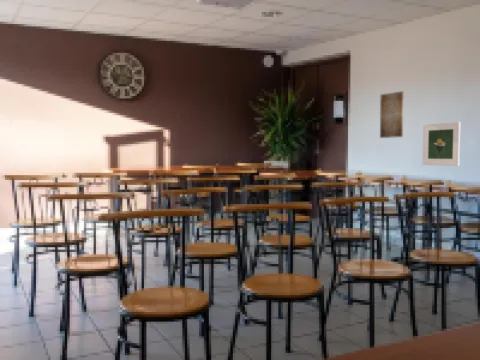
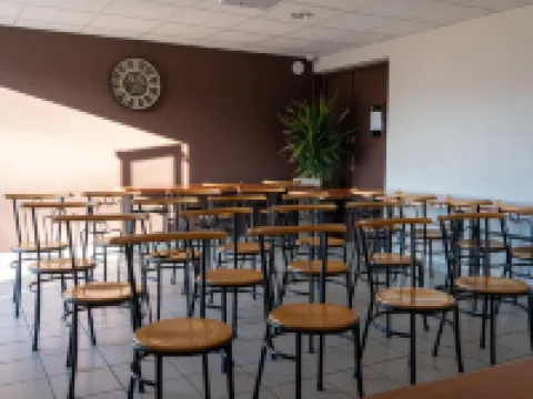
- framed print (440, 144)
- wall art (391, 115)
